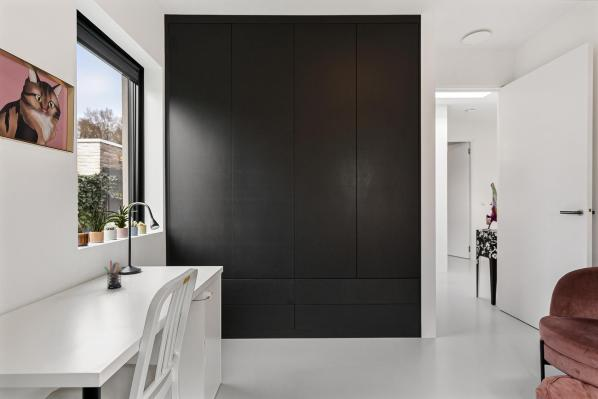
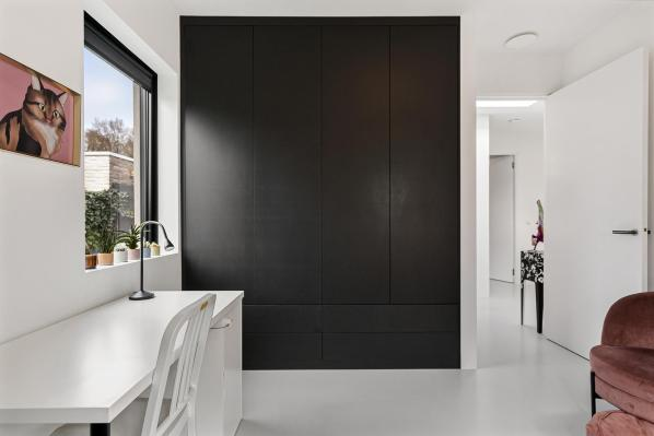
- pen holder (112, 274)
